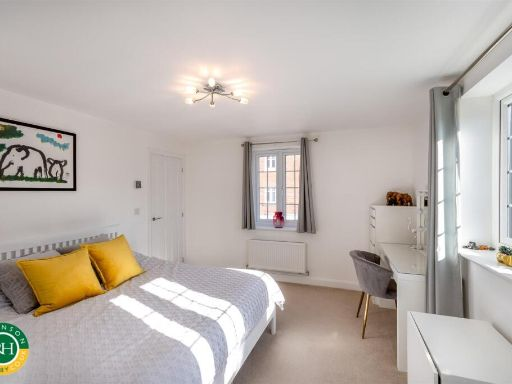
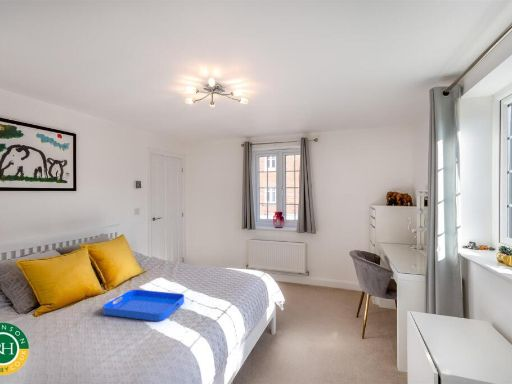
+ serving tray (145, 303)
